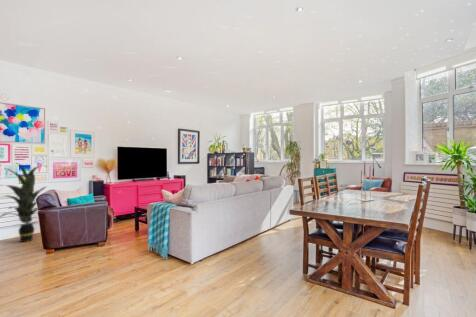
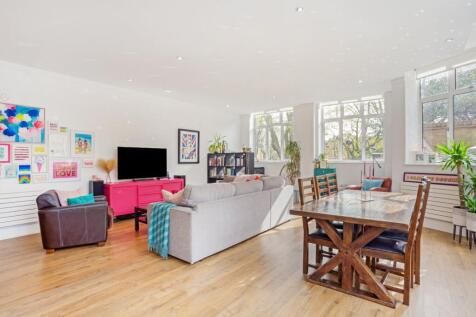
- indoor plant (22, 201)
